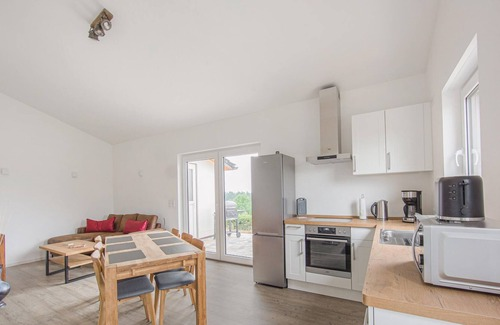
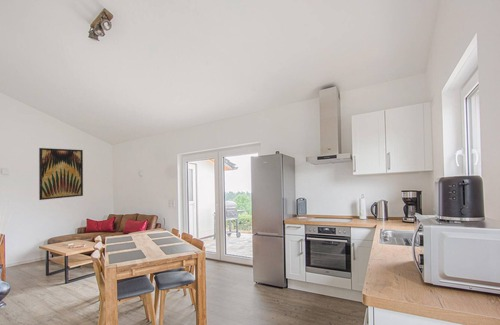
+ wall art (62, 173)
